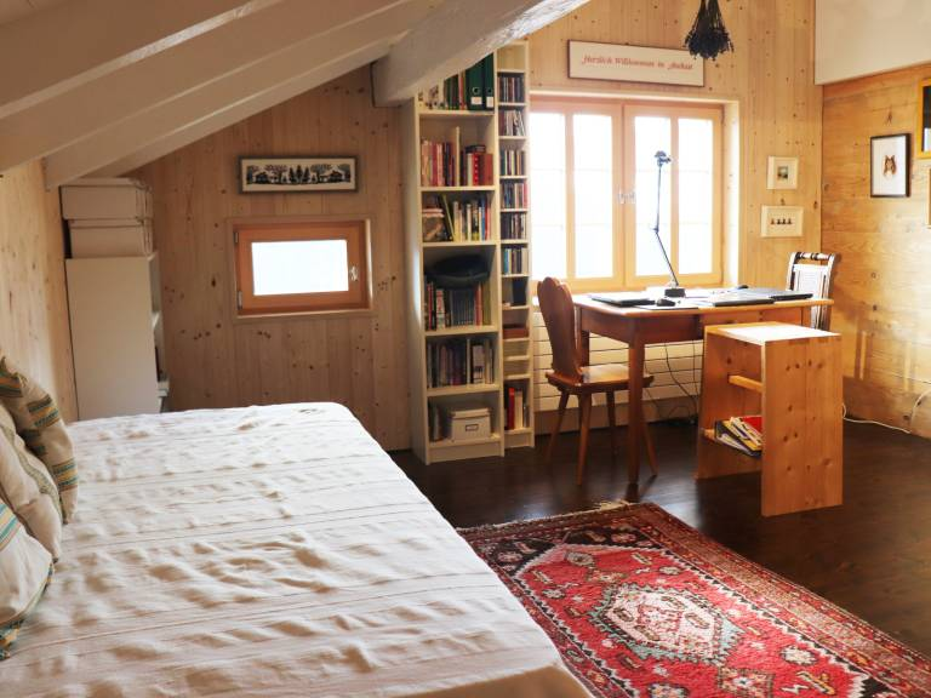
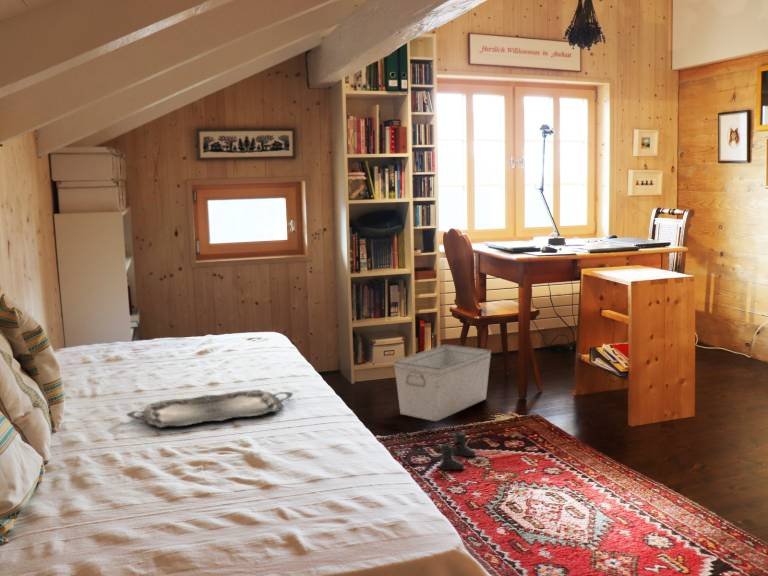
+ serving tray (213, 407)
+ boots (457, 450)
+ storage bin (444, 380)
